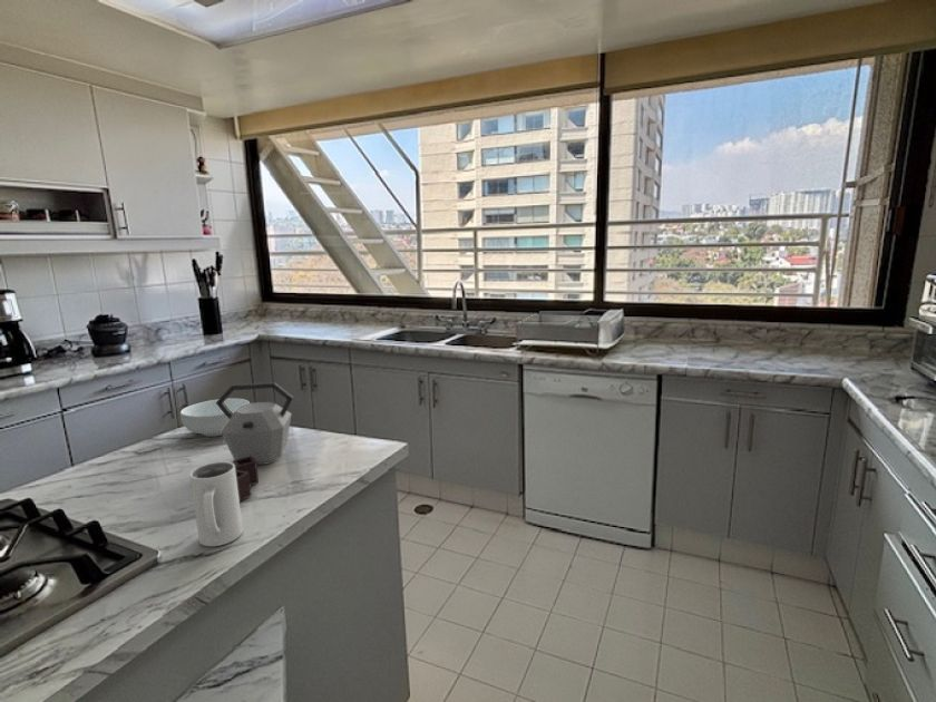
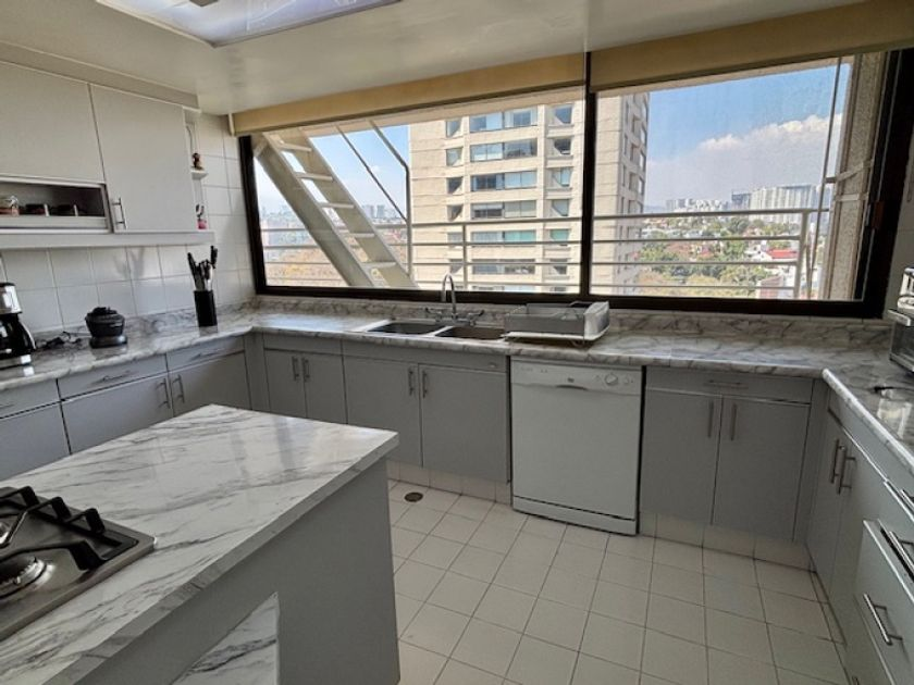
- cereal bowl (217, 418)
- mug (215, 507)
- kettle (248, 433)
